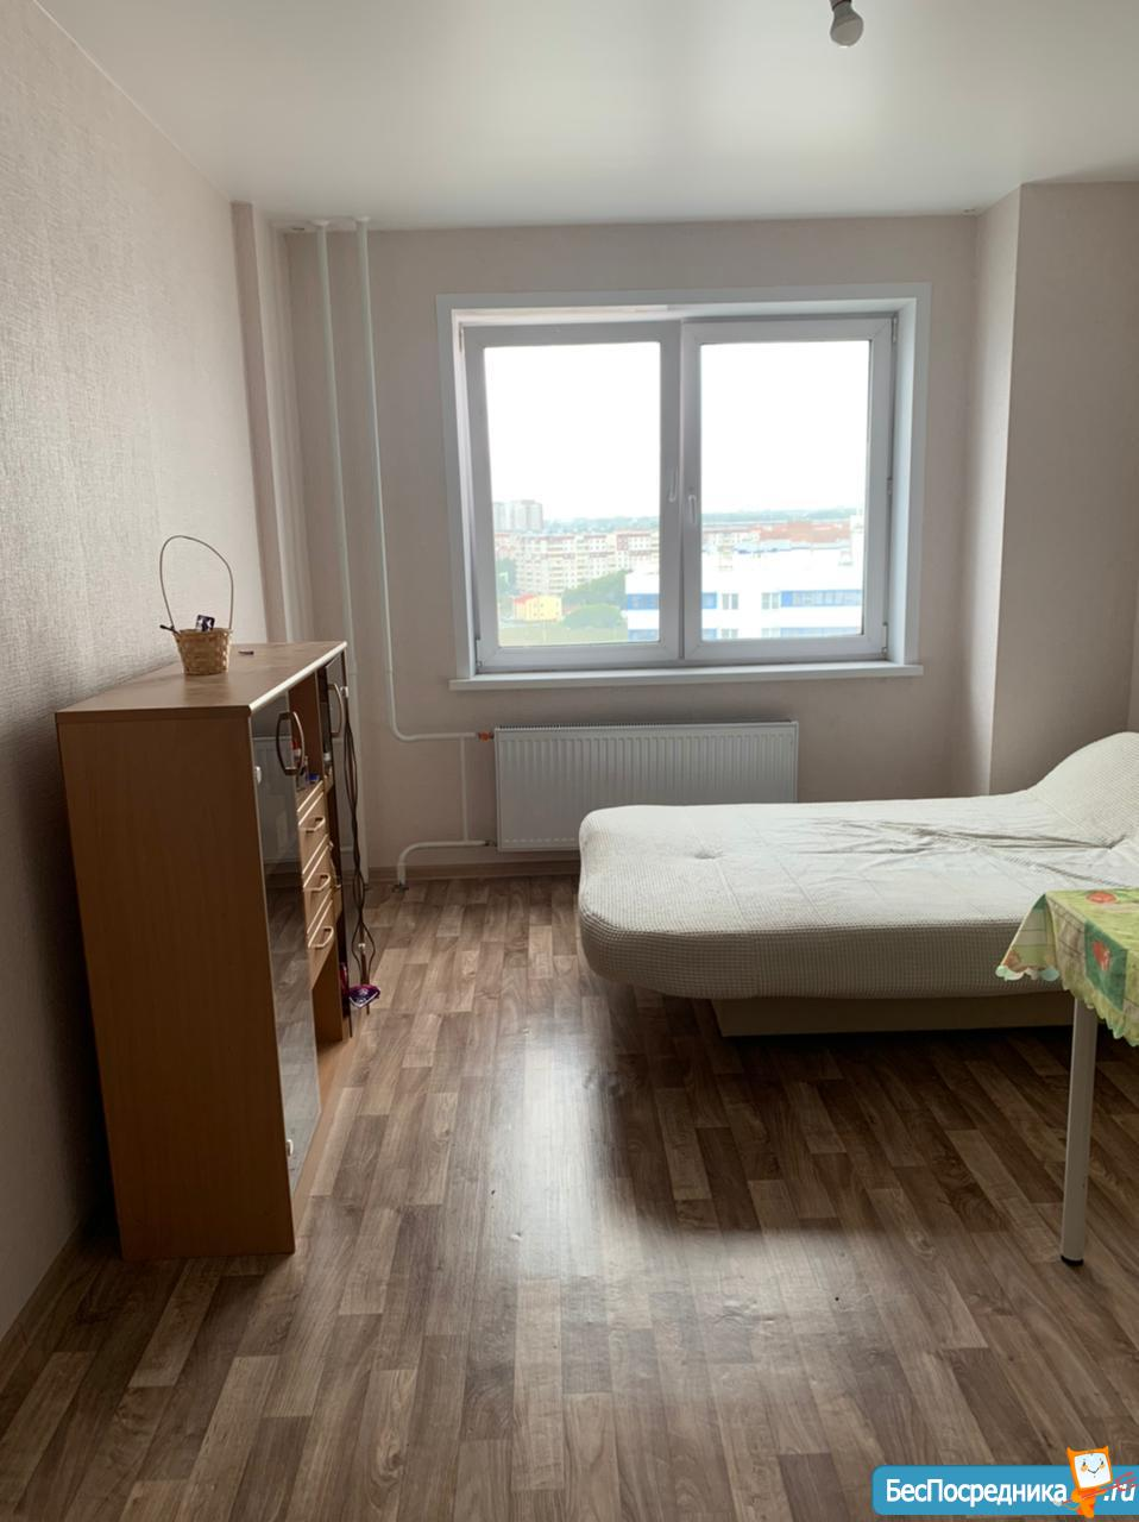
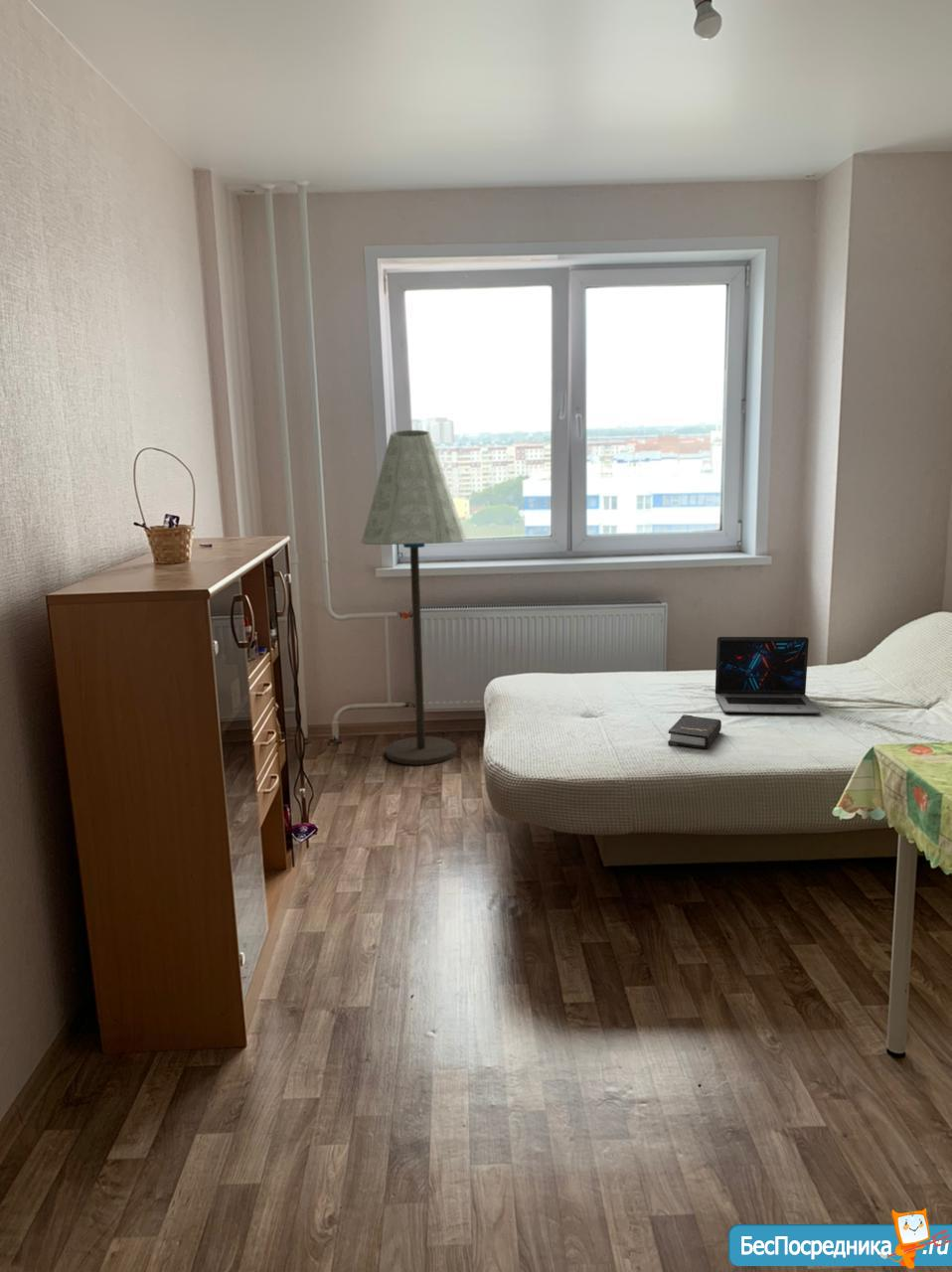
+ floor lamp (415, 596)
+ laptop (766, 675)
+ hardback book (695, 731)
